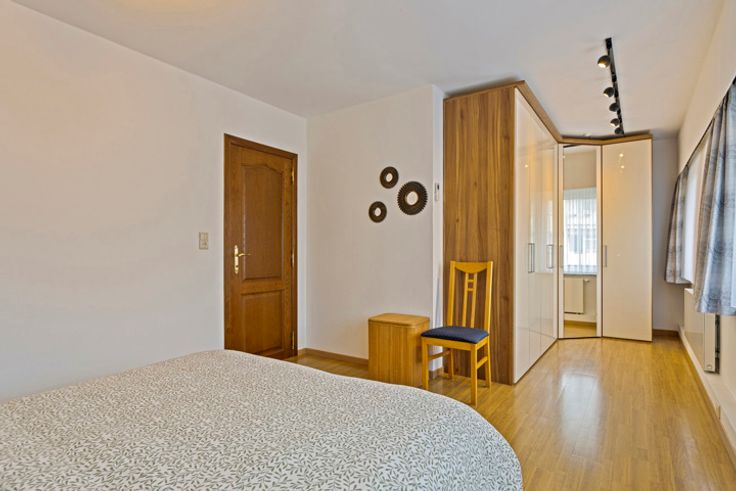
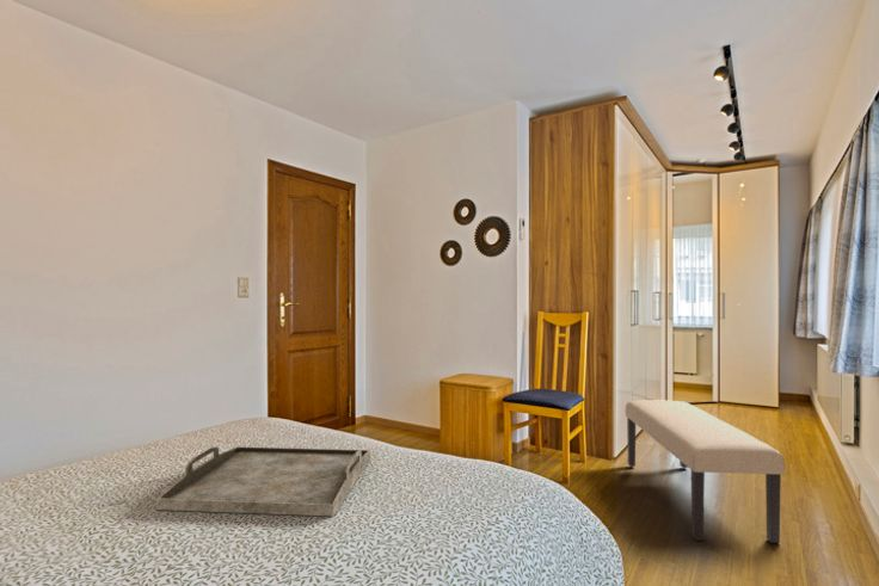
+ bench (689, 457)
+ serving tray (277, 467)
